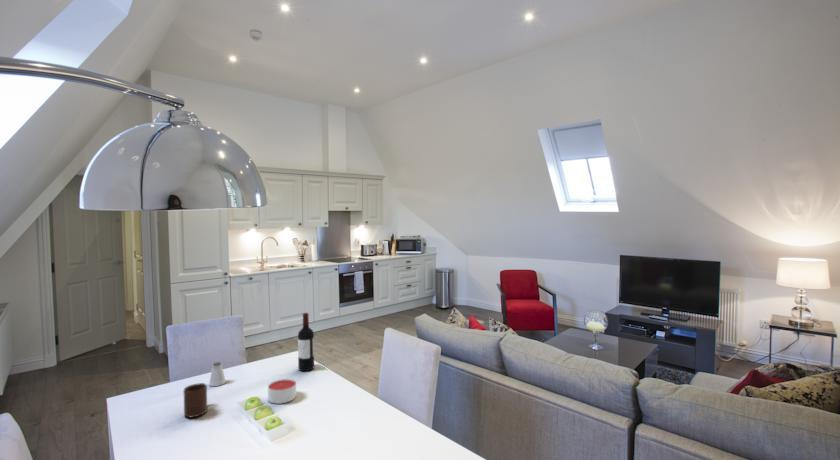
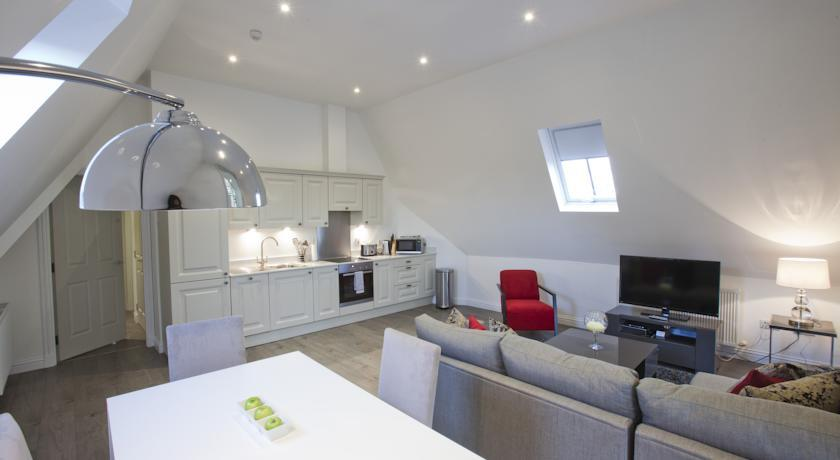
- wine bottle (306, 341)
- cup (196, 398)
- candle (282, 390)
- saltshaker (217, 373)
